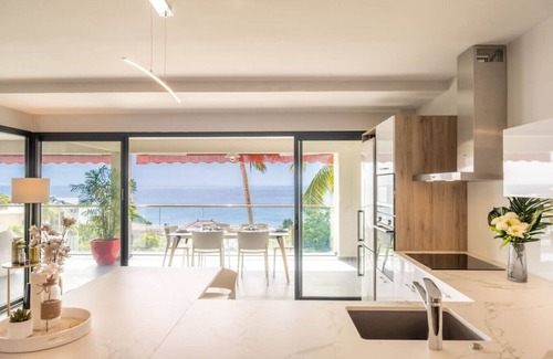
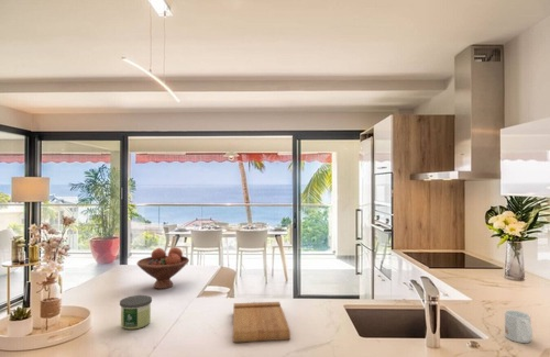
+ mug (520, 327)
+ candle (135, 312)
+ cutting board (258, 320)
+ fruit bowl (163, 268)
